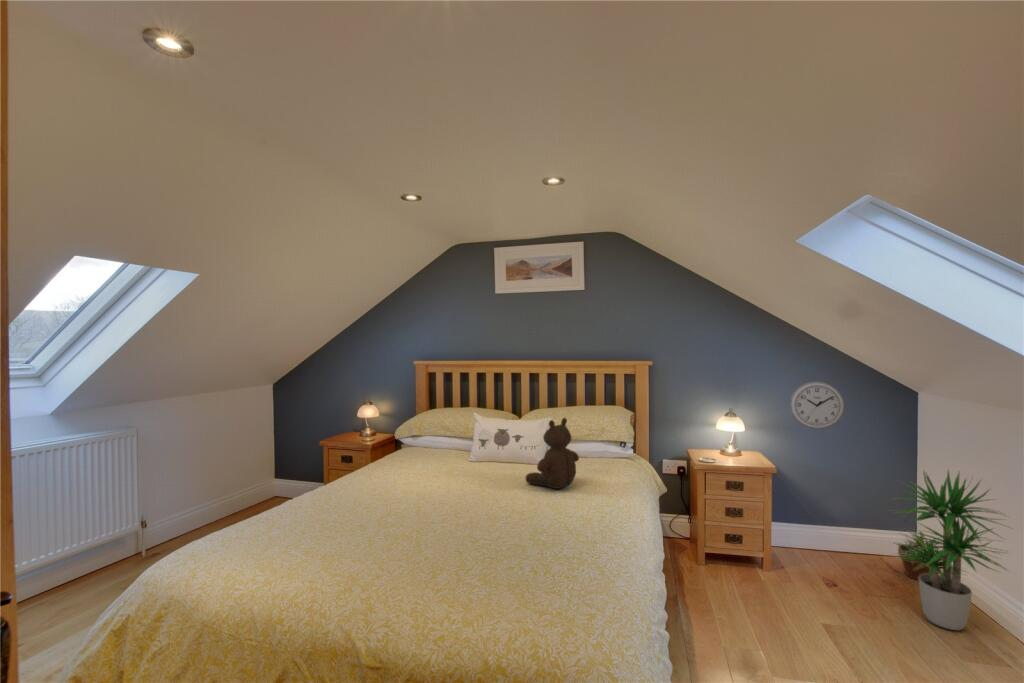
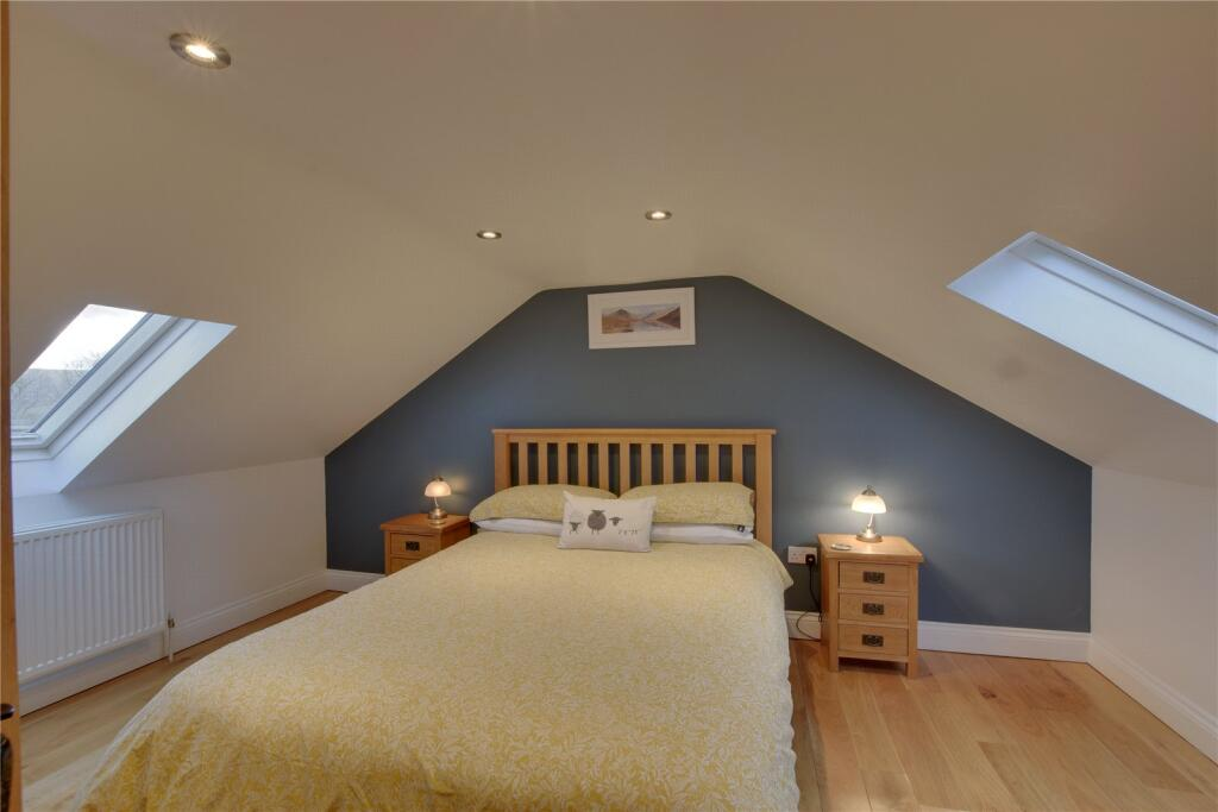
- potted plant (952, 548)
- potted plant (917, 552)
- wall clock (816, 405)
- teddy bear (551, 451)
